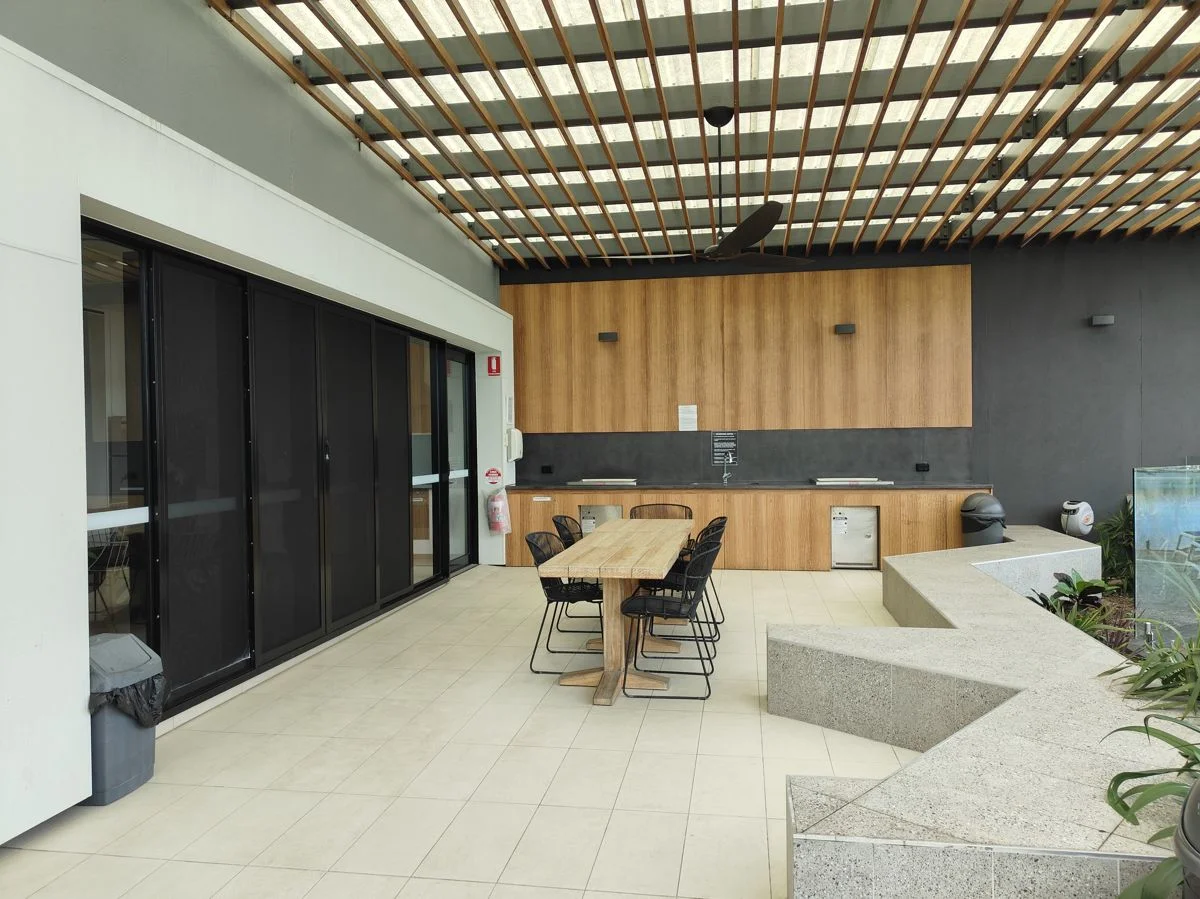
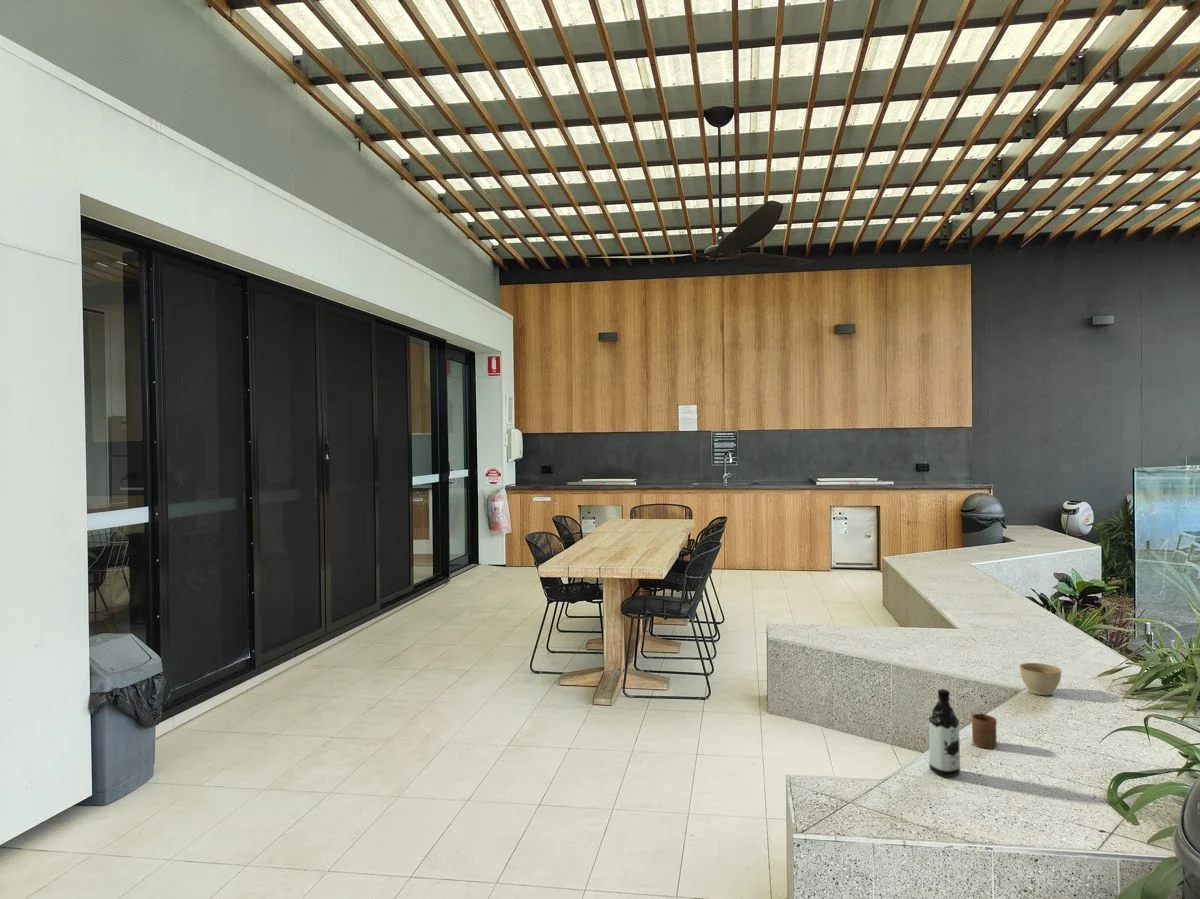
+ water bottle (944, 731)
+ planter bowl (1040, 680)
+ cup (984, 730)
